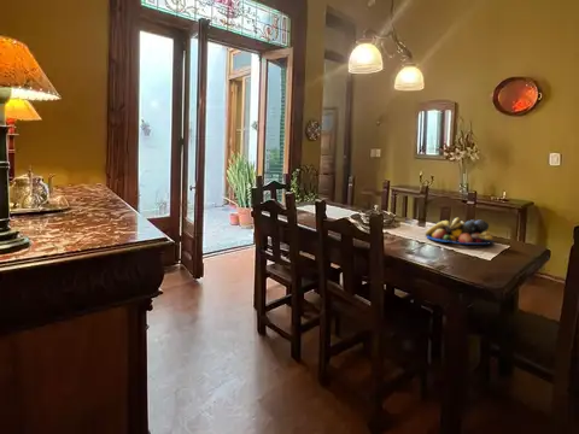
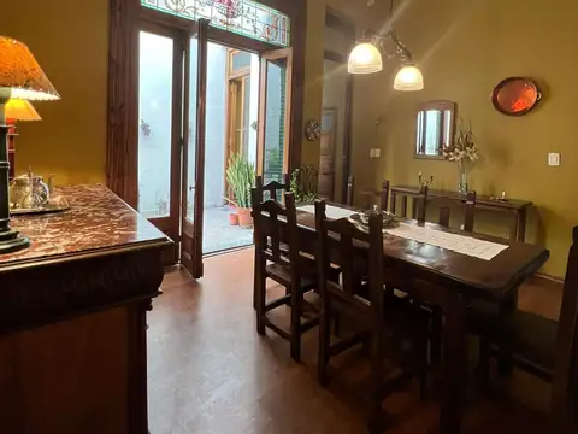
- fruit bowl (460, 228)
